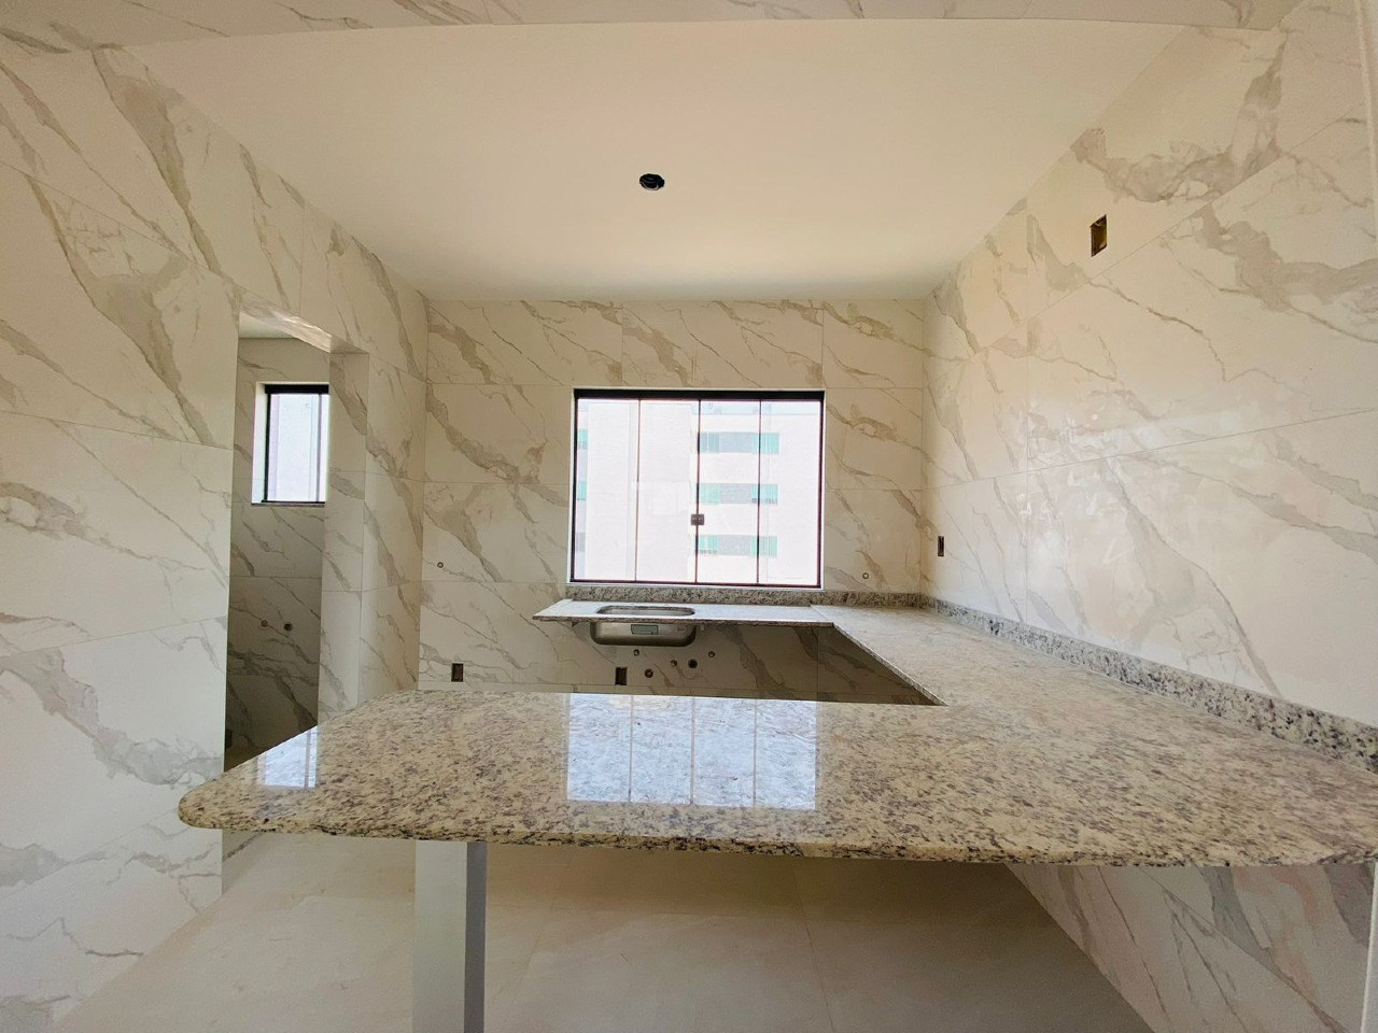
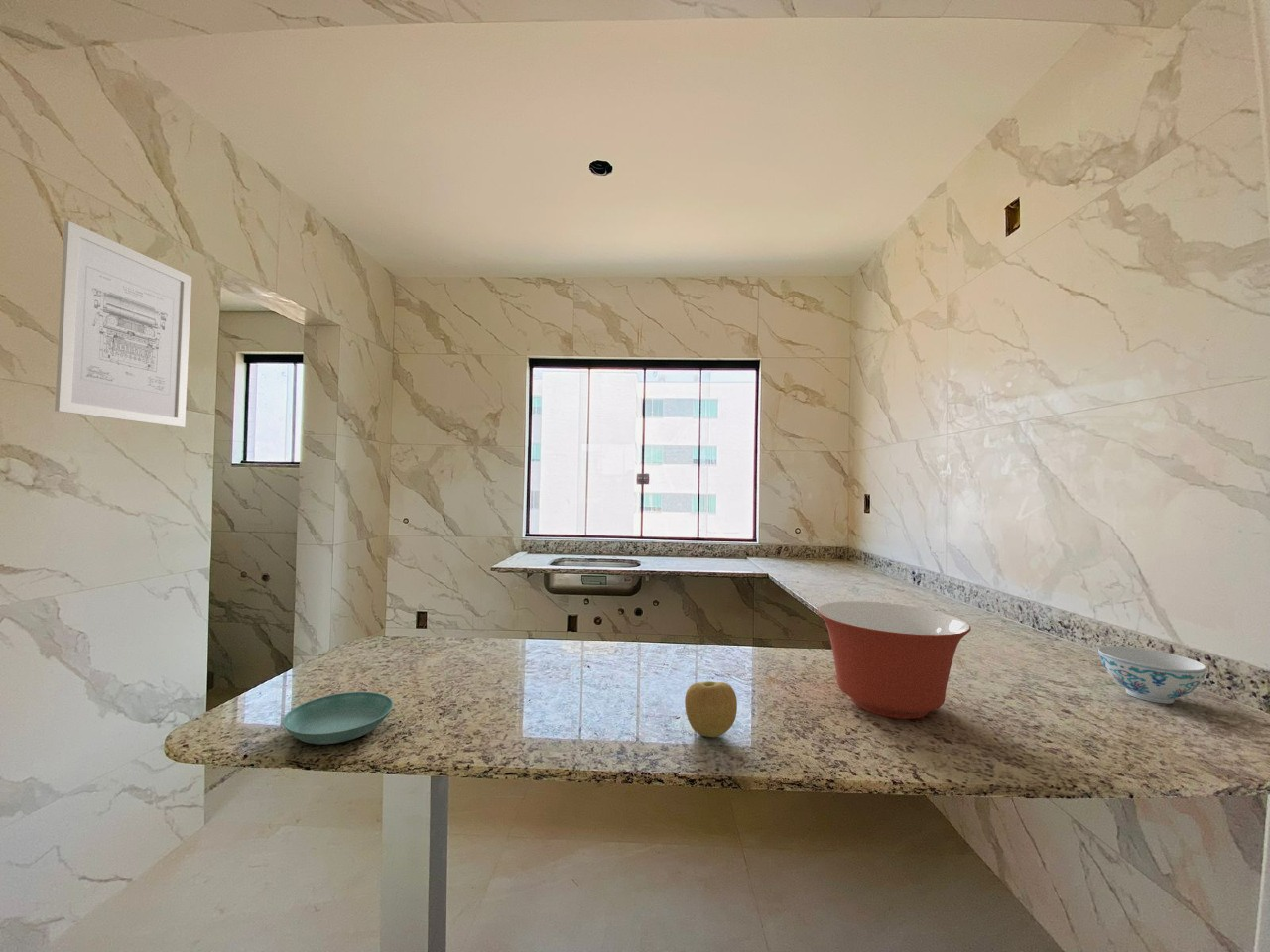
+ saucer (339, 719)
+ wall art (131, 335)
+ chinaware (1149, 676)
+ apple (710, 708)
+ mixing bowl (889, 659)
